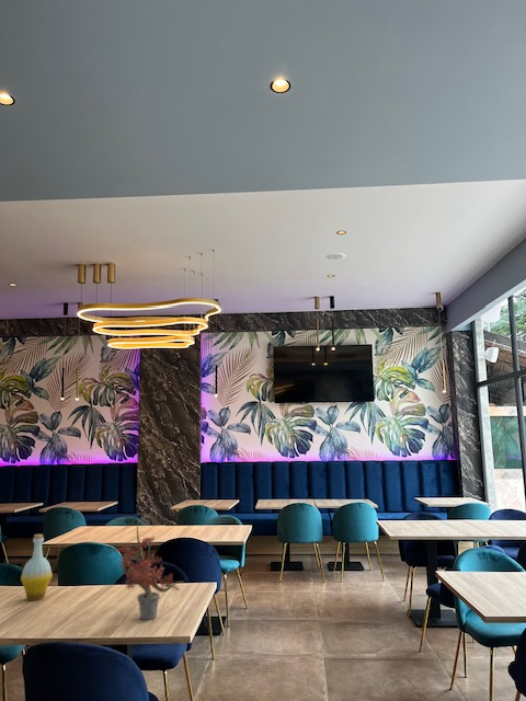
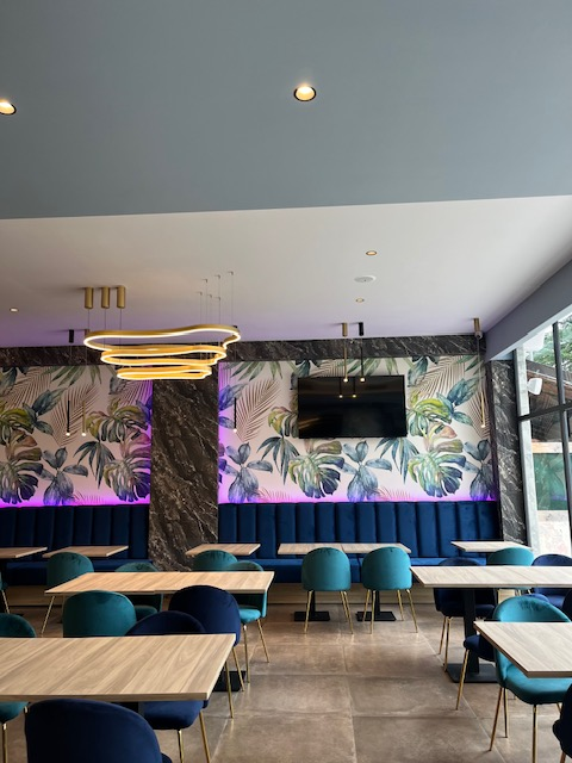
- bottle (36, 566)
- potted plant (145, 568)
